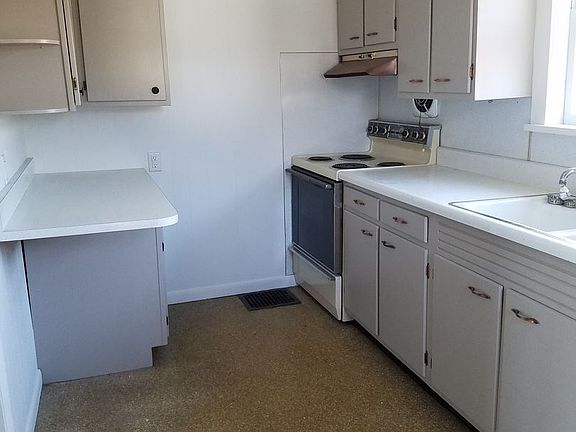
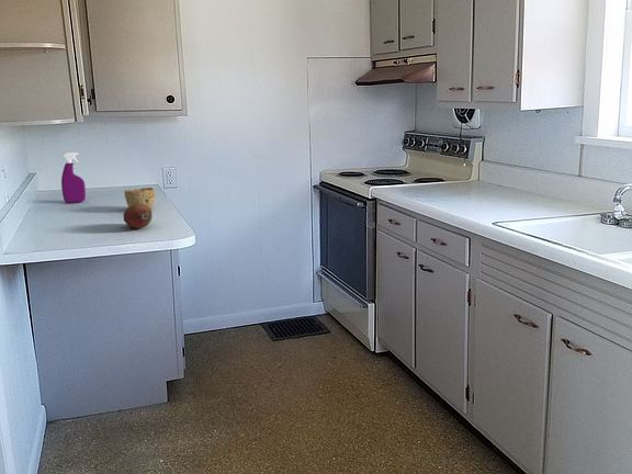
+ spray bottle (72, 177)
+ fruit (137, 215)
+ bowl (139, 199)
